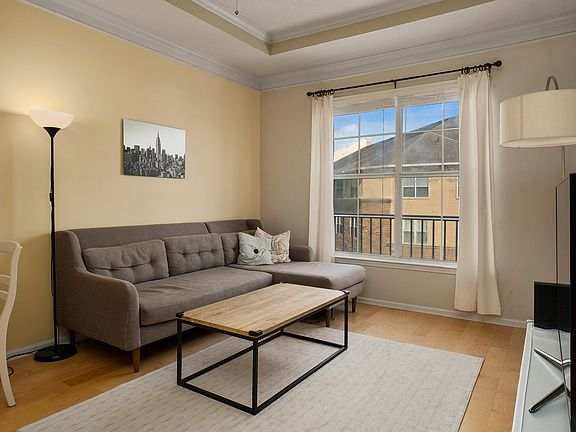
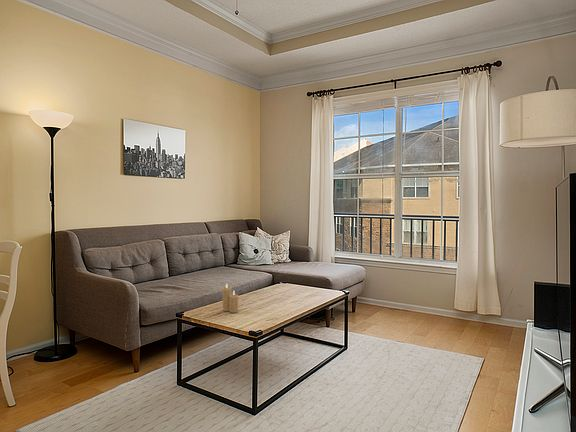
+ candle (230, 297)
